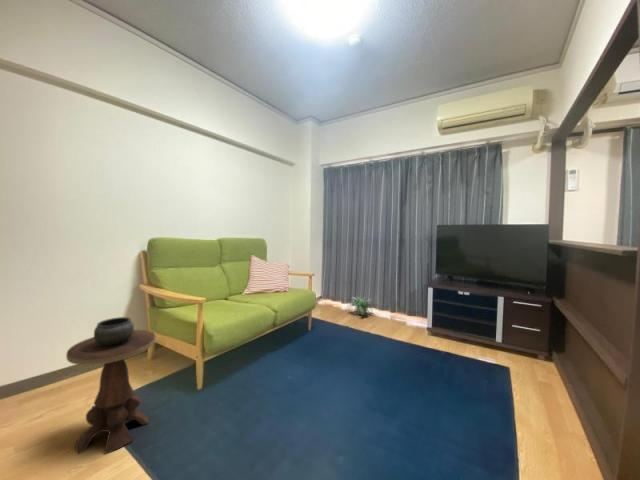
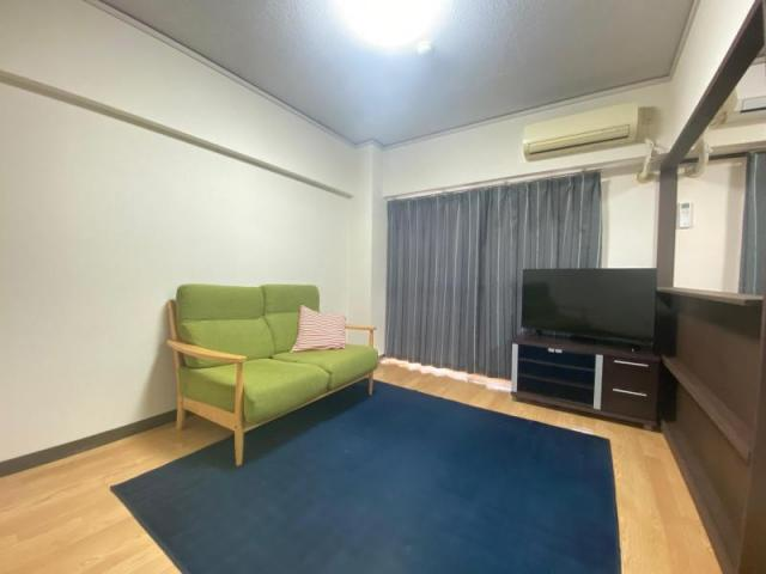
- side table (114, 376)
- potted plant (359, 305)
